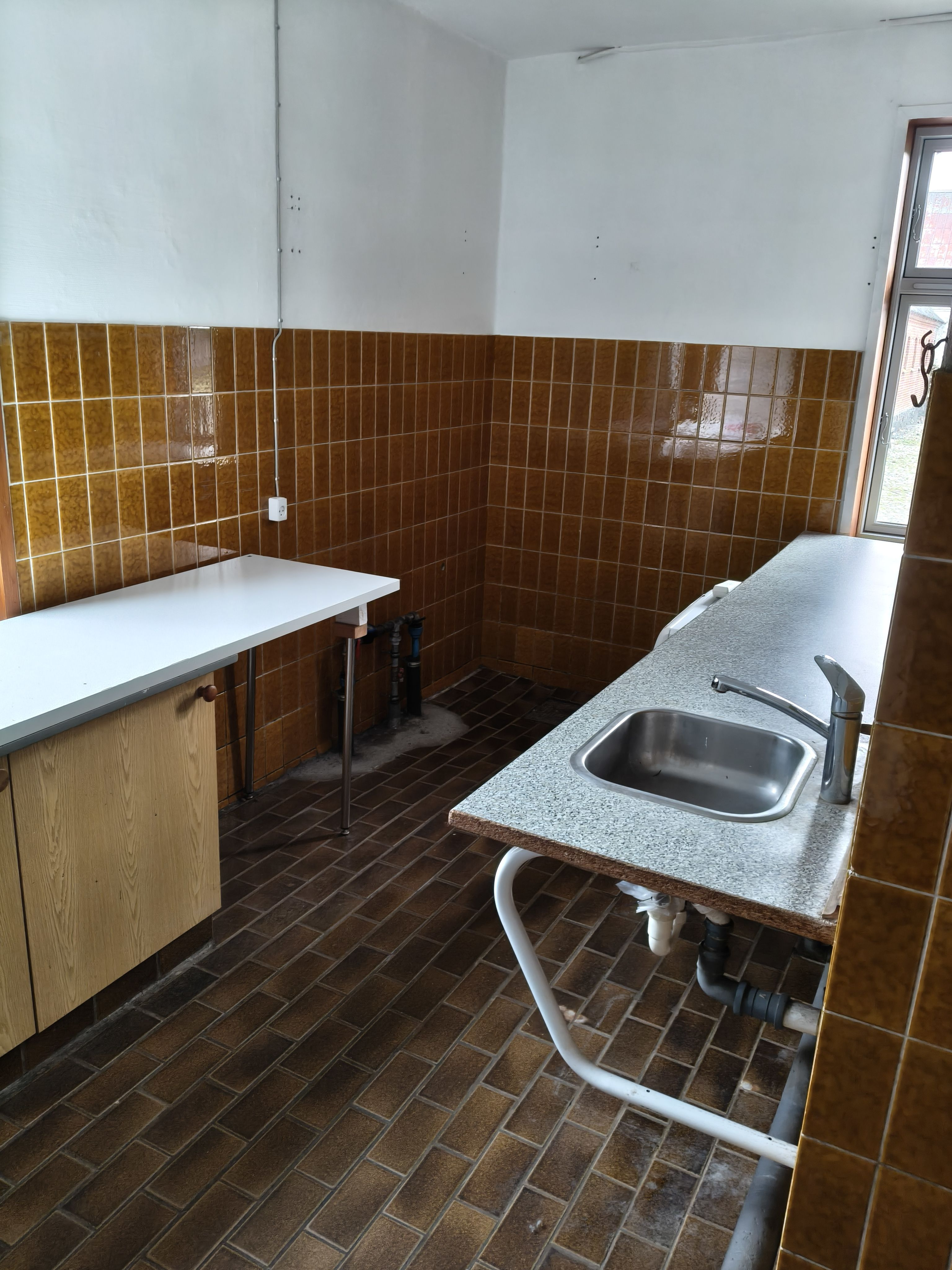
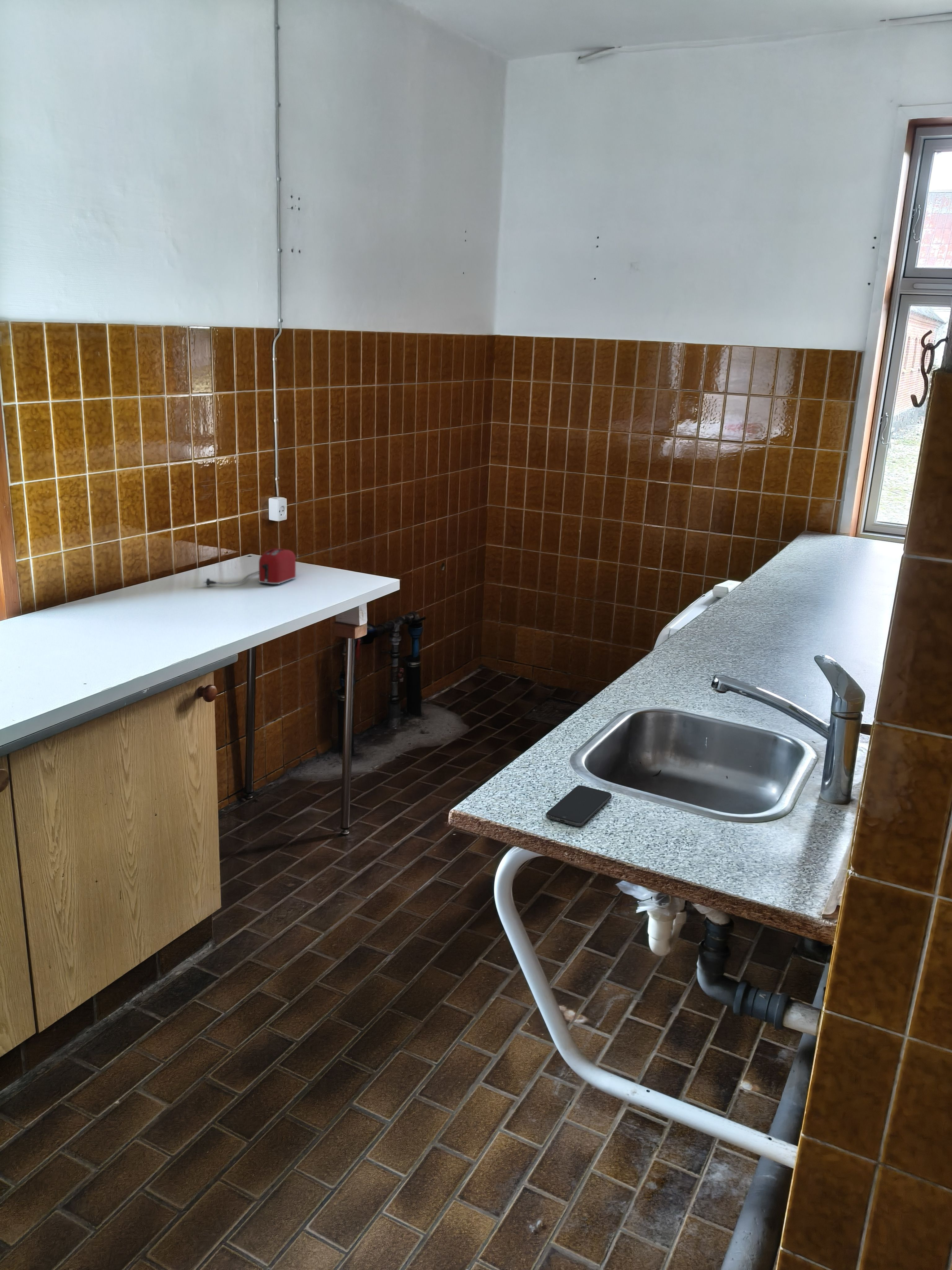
+ toaster (259, 565)
+ smartphone (580, 805)
